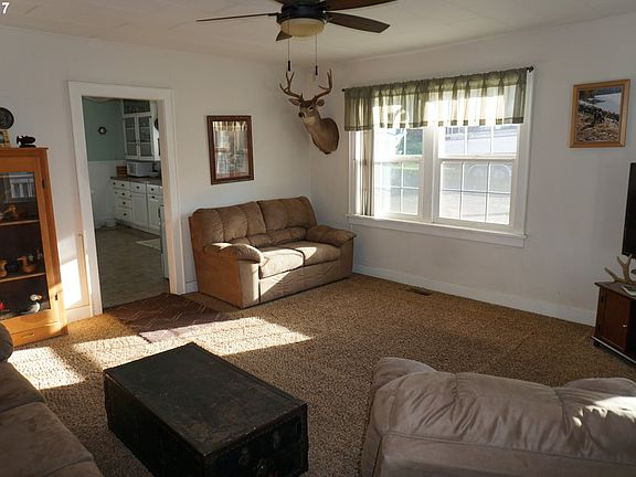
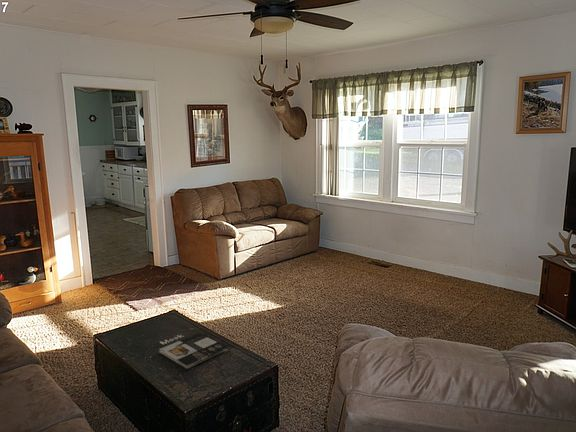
+ magazine (188, 346)
